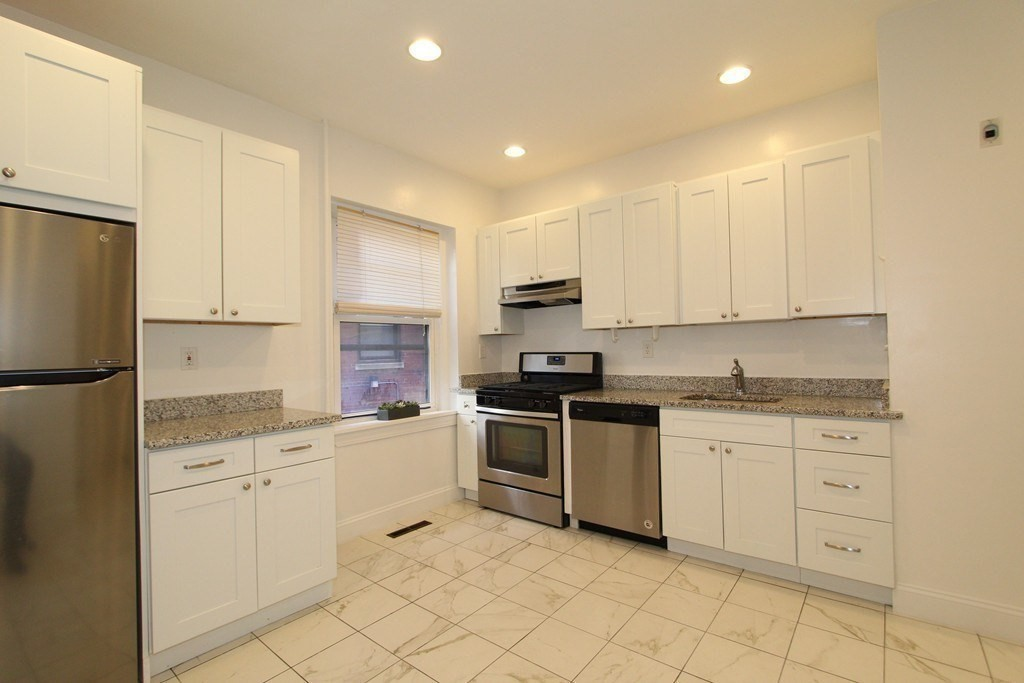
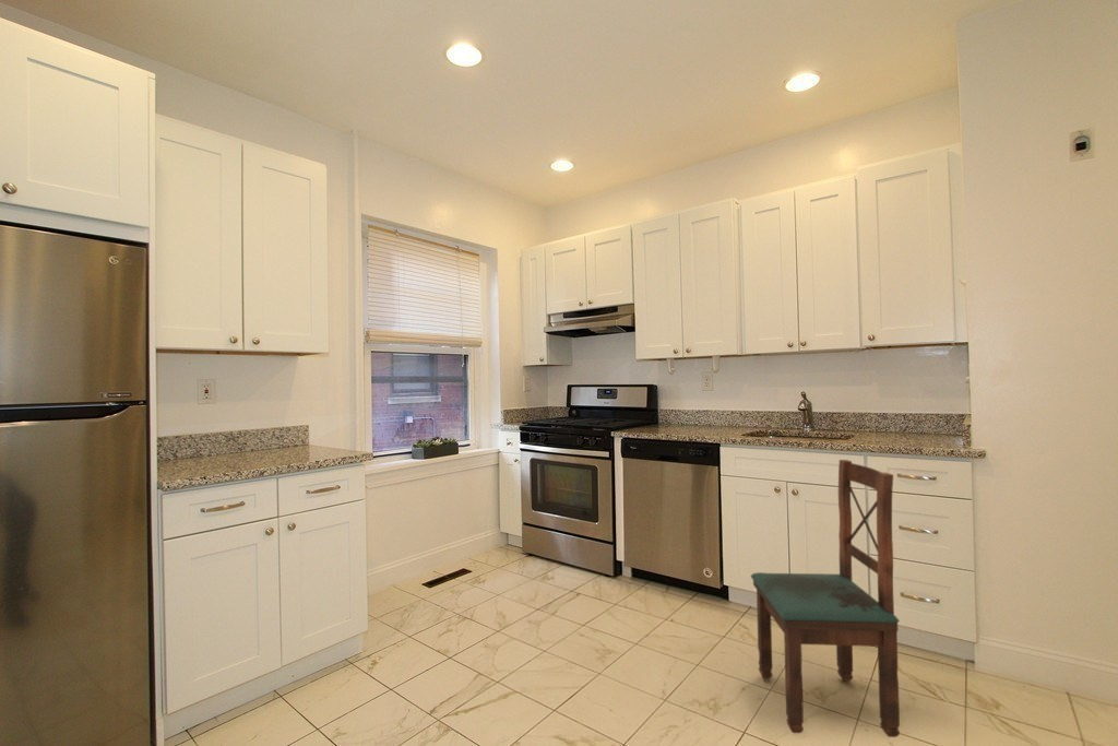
+ dining chair (819, 584)
